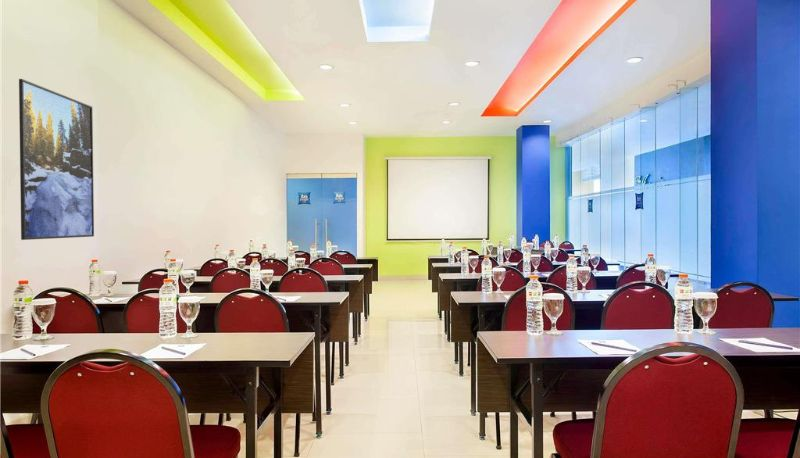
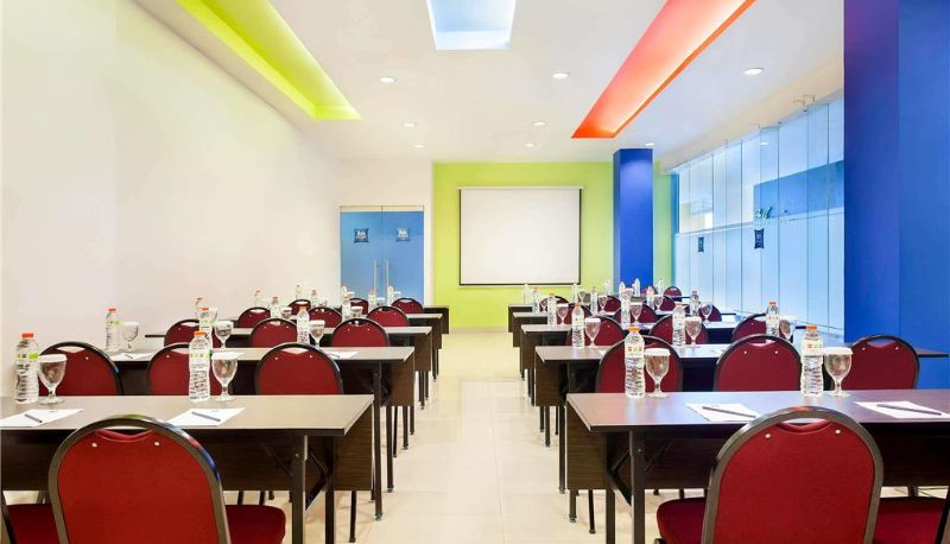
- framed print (60, 166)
